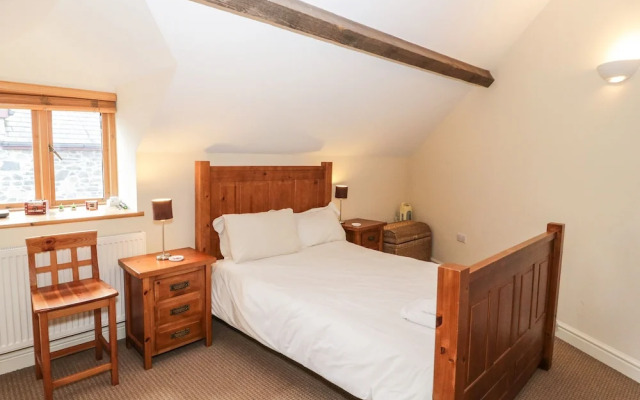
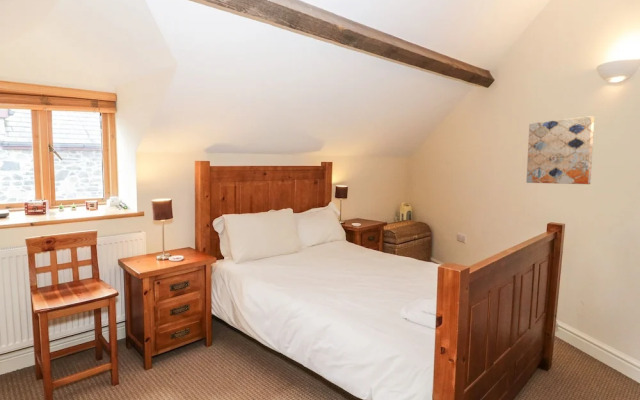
+ wall art (558, 152)
